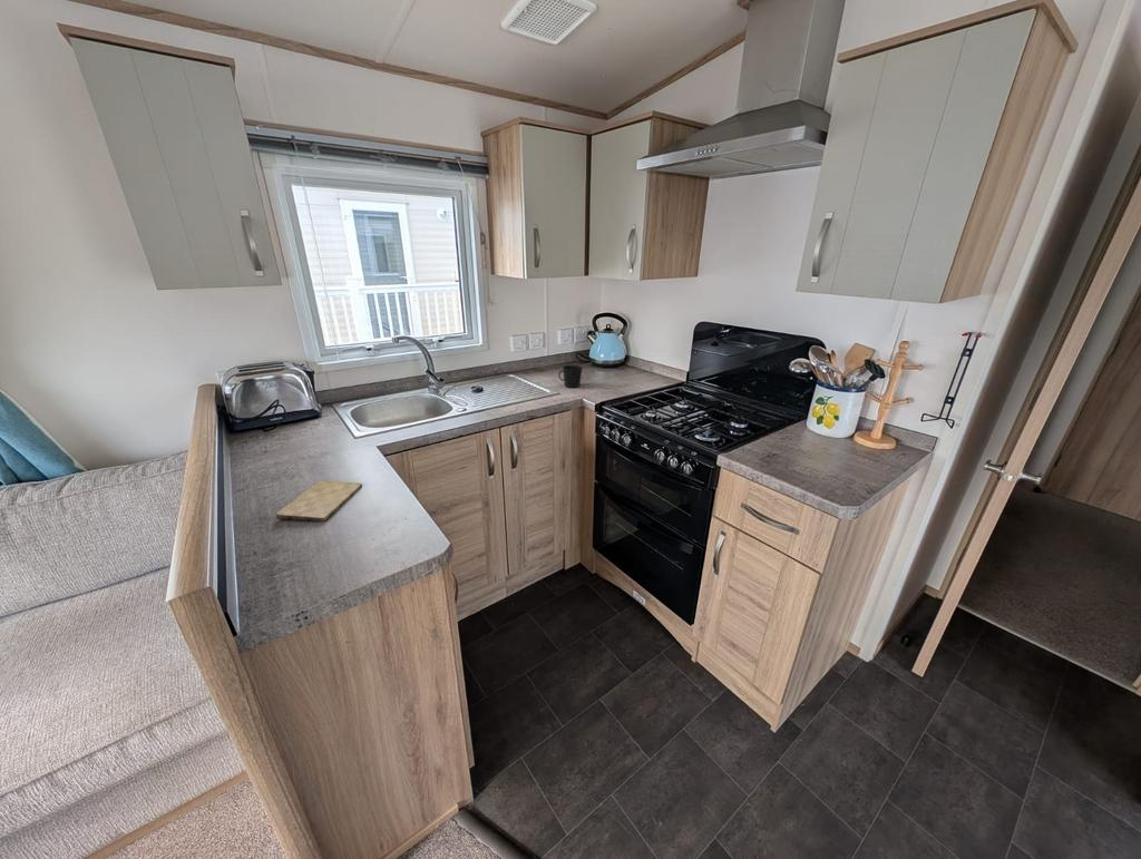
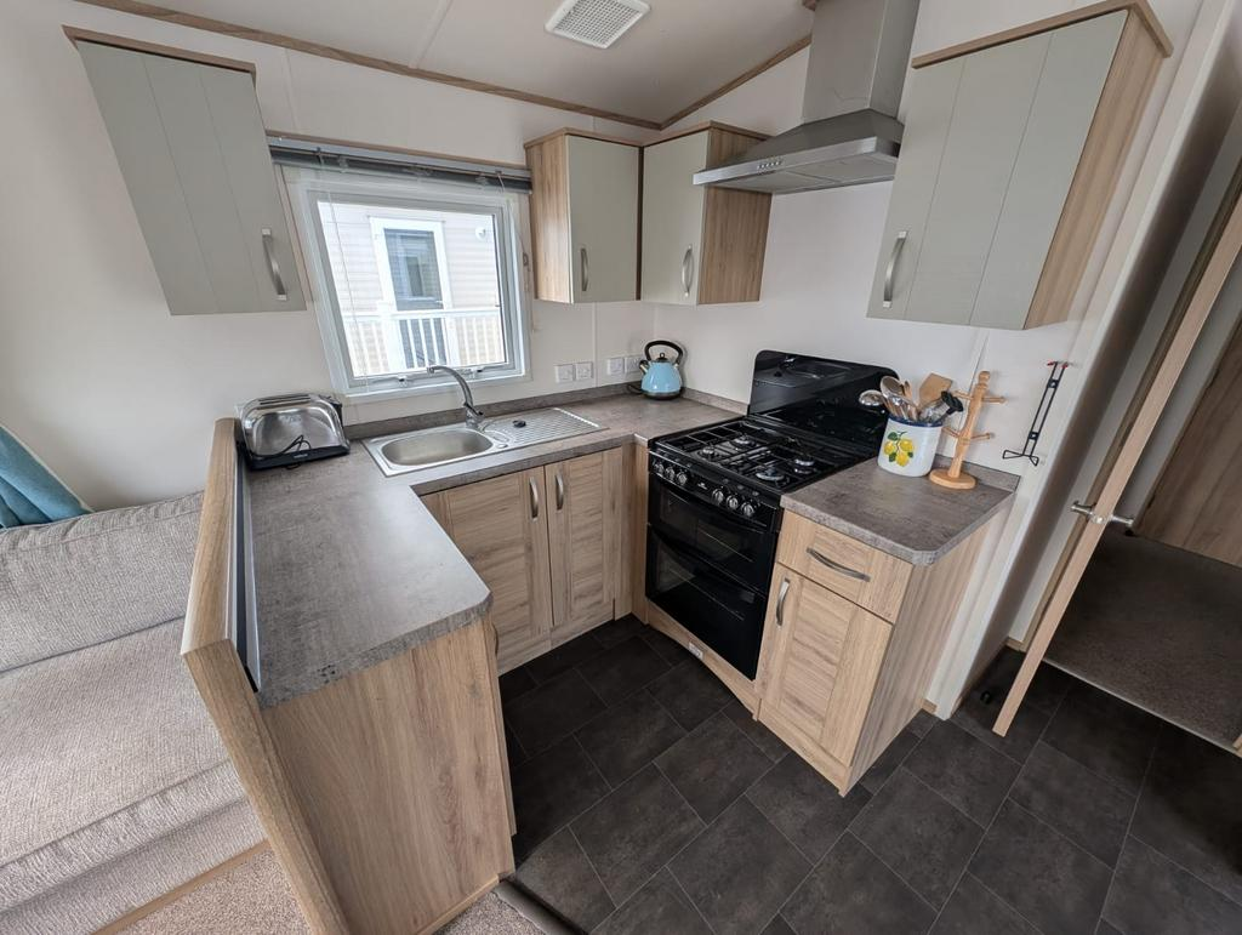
- cup (569, 375)
- cutting board (321, 499)
